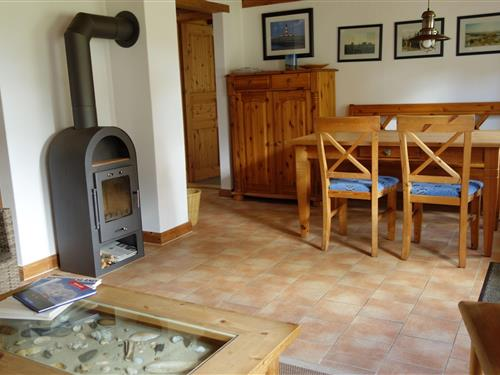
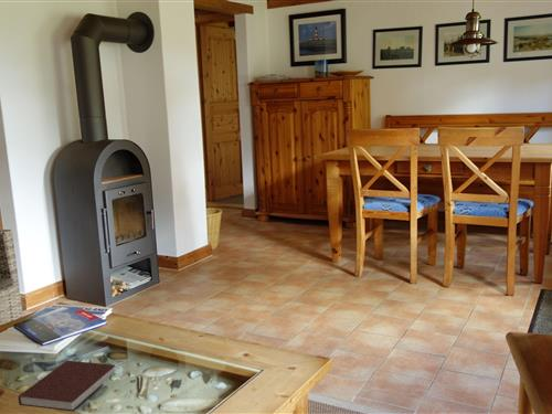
+ notebook (70, 383)
